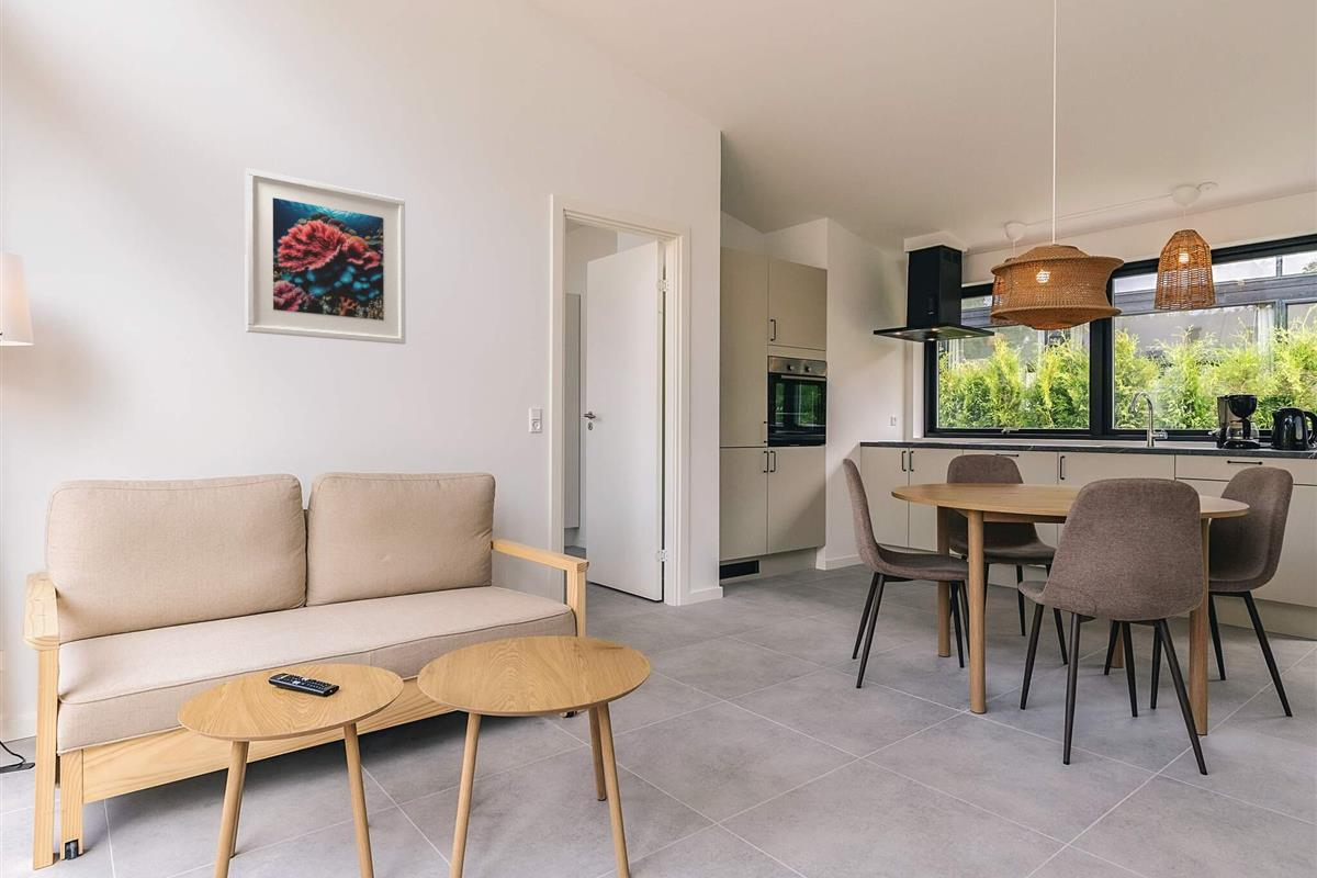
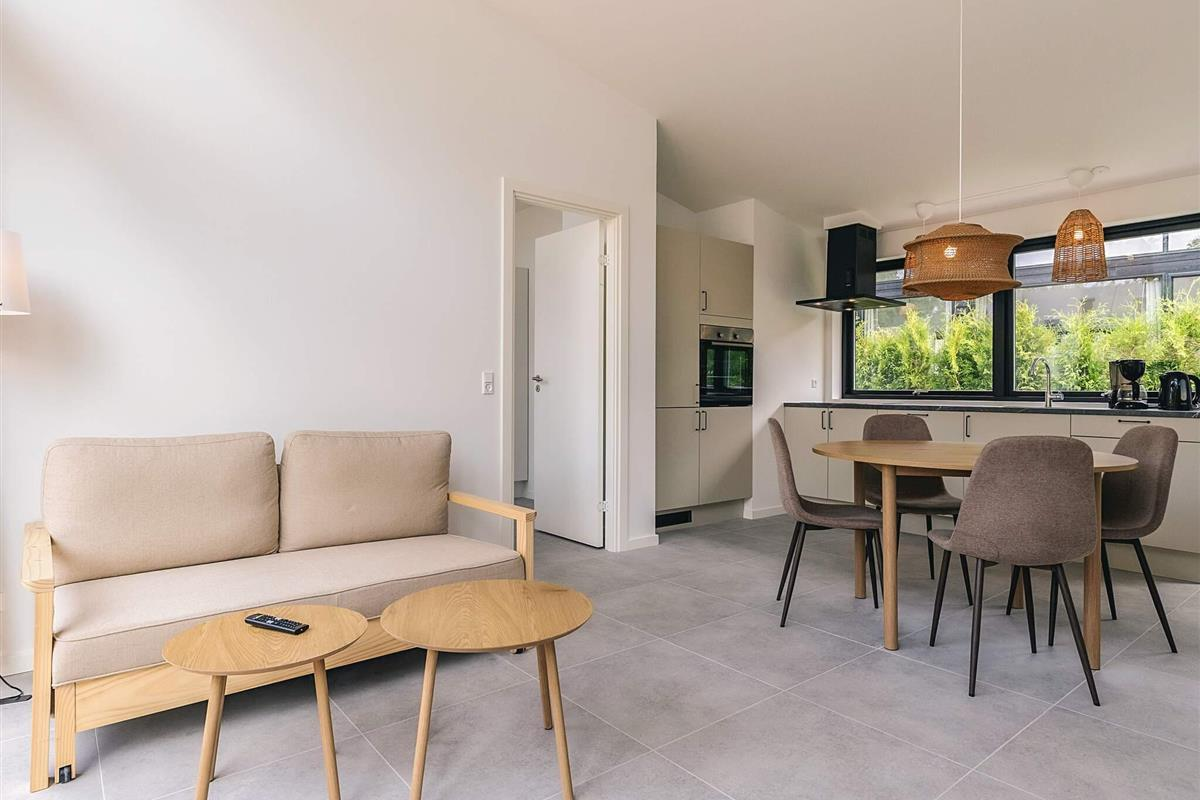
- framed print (329, 261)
